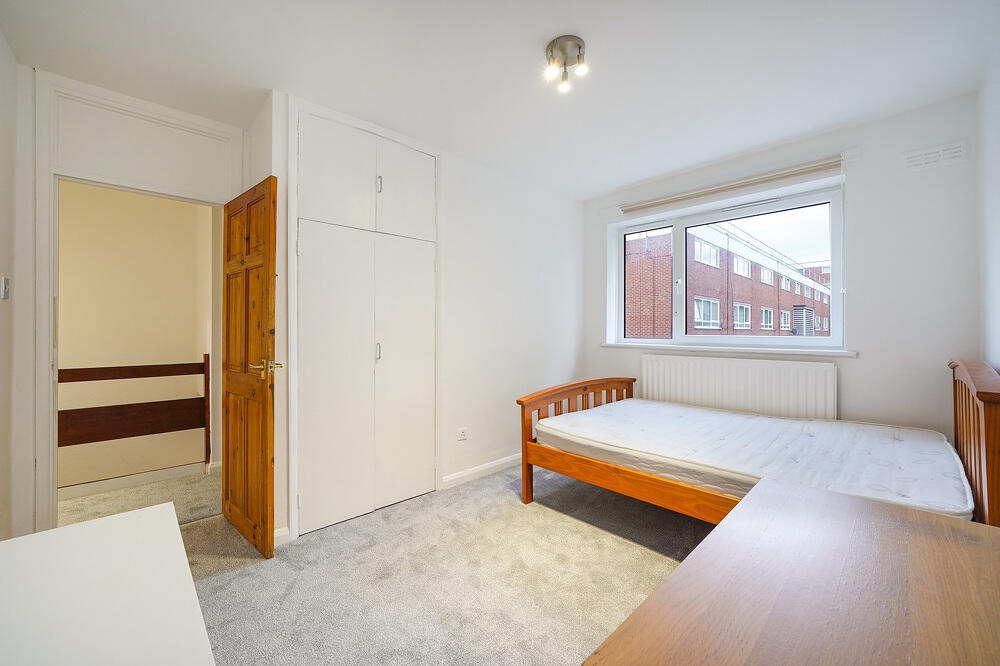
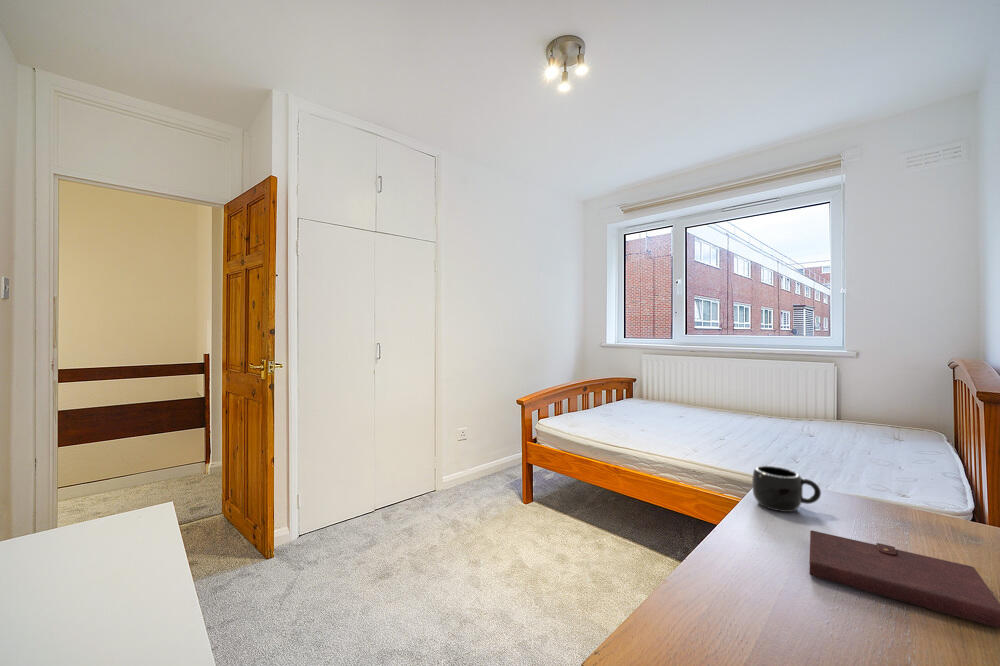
+ notebook (891, 570)
+ mug (782, 489)
